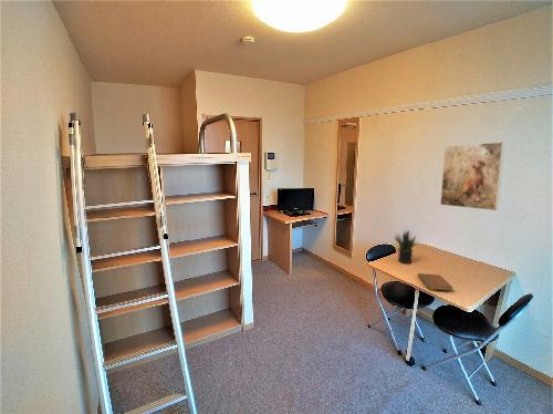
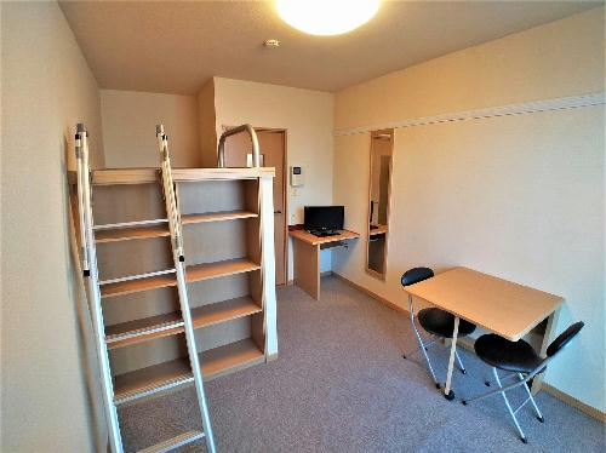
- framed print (469, 176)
- potted plant (404, 246)
- notebook (434, 281)
